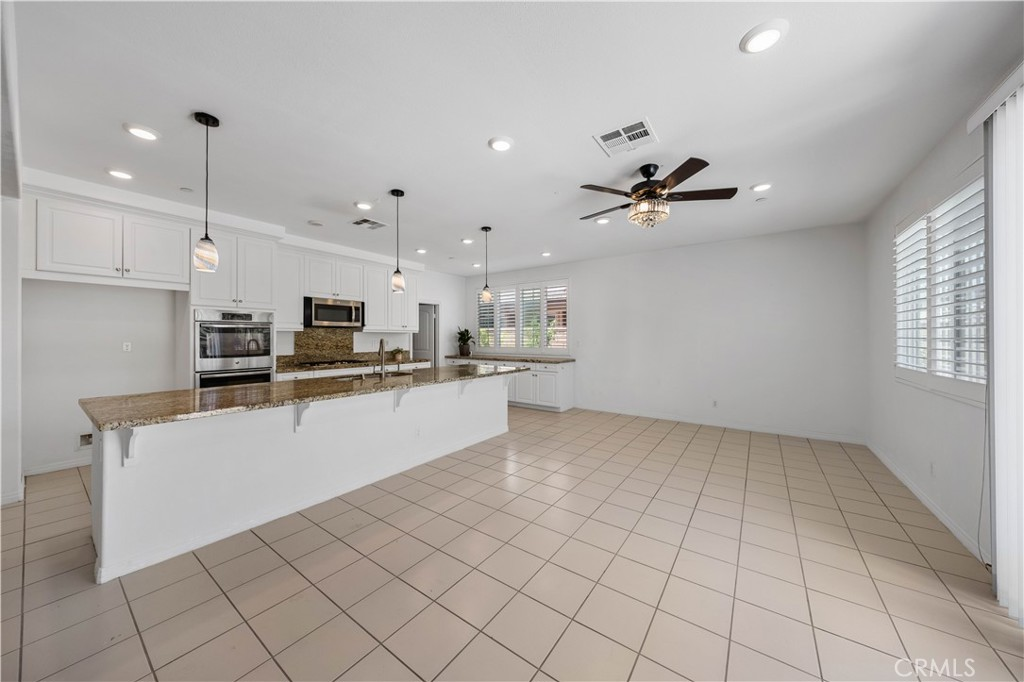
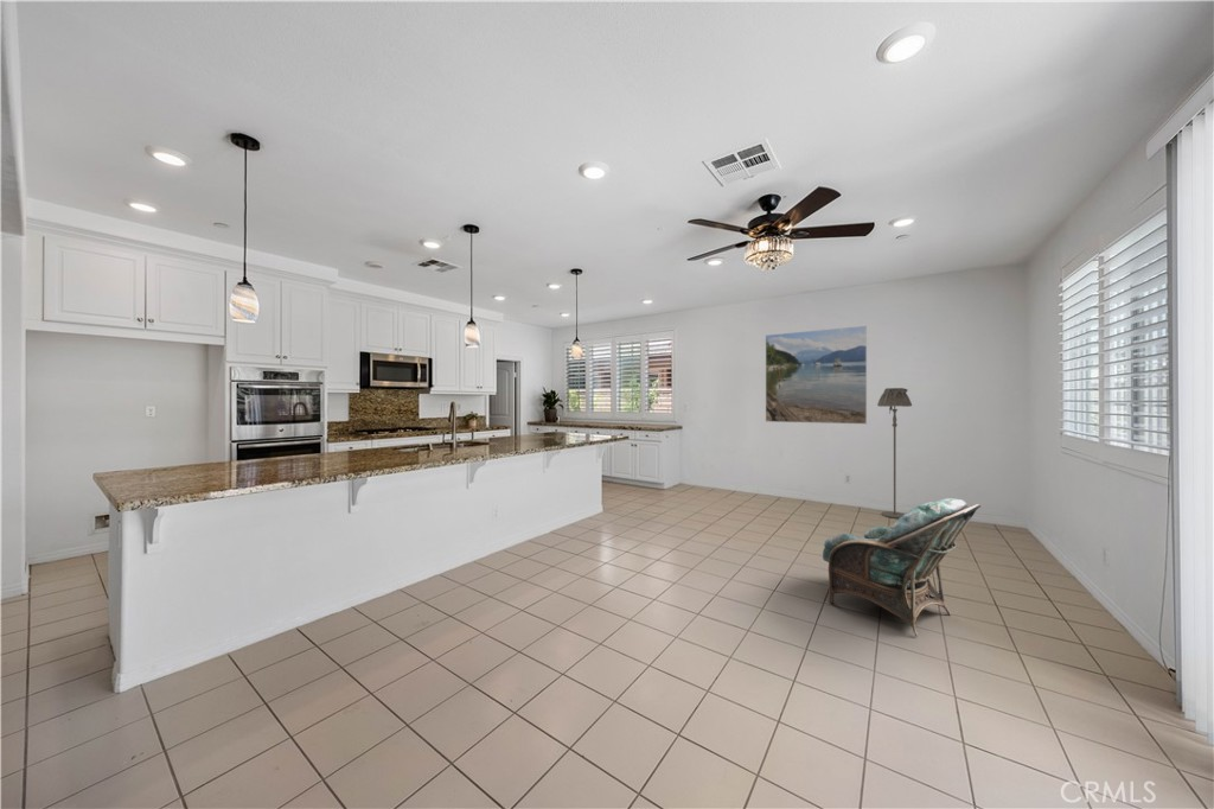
+ floor lamp (894, 451)
+ armchair (896, 550)
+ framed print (812, 376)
